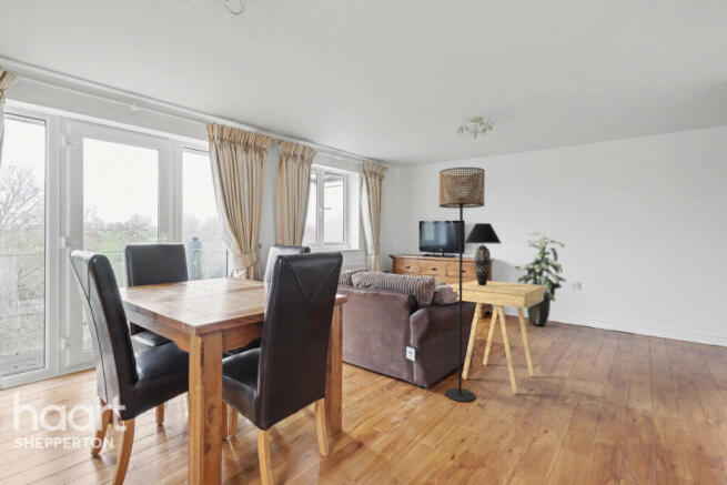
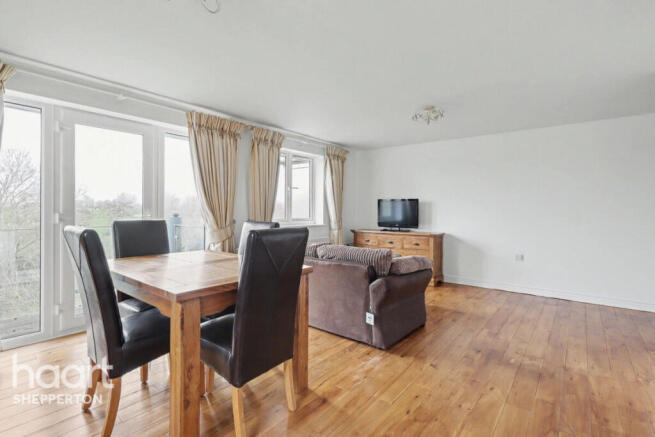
- indoor plant (538, 279)
- table lamp (482, 254)
- floor lamp (461, 283)
- side table (502, 331)
